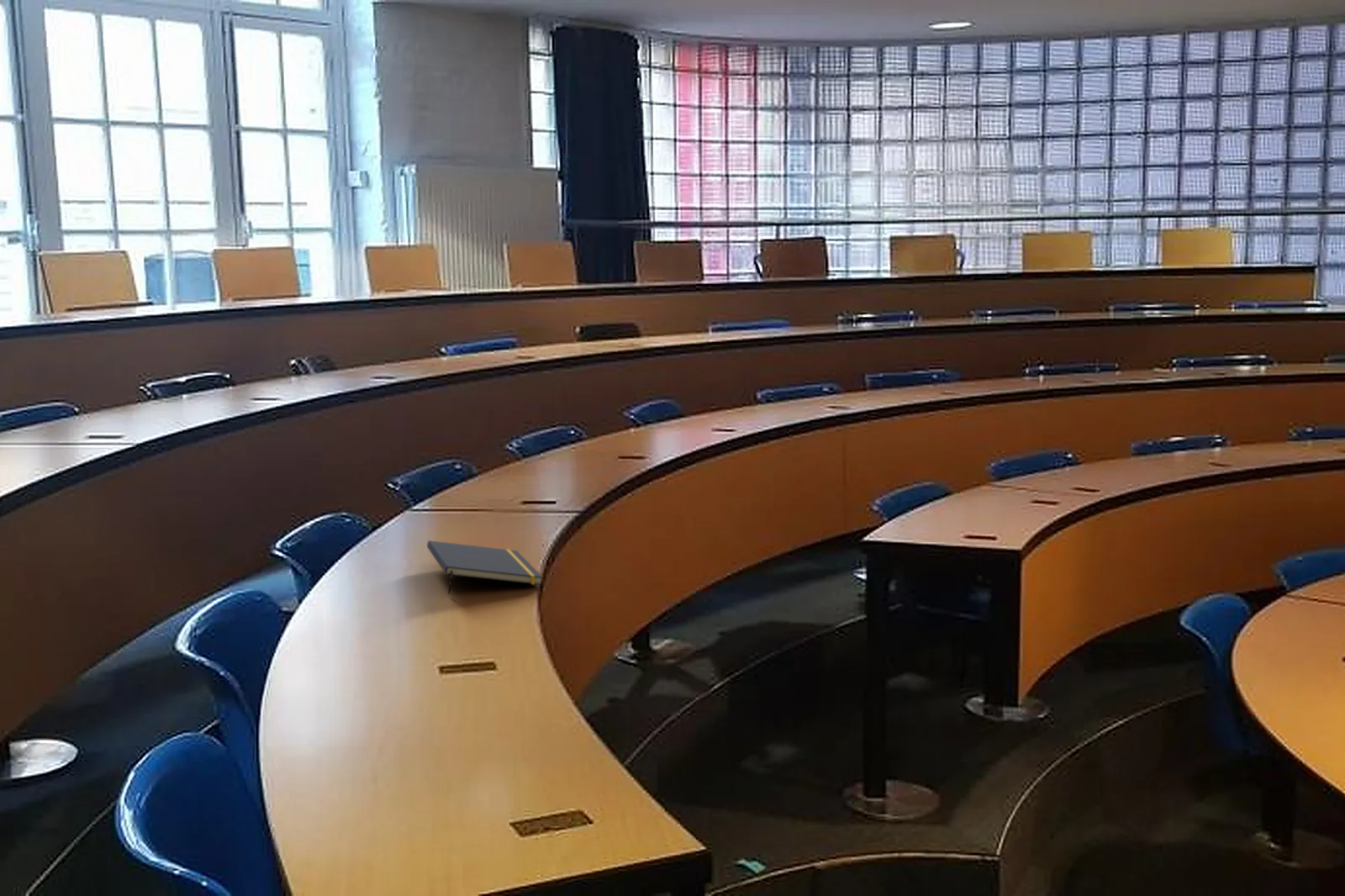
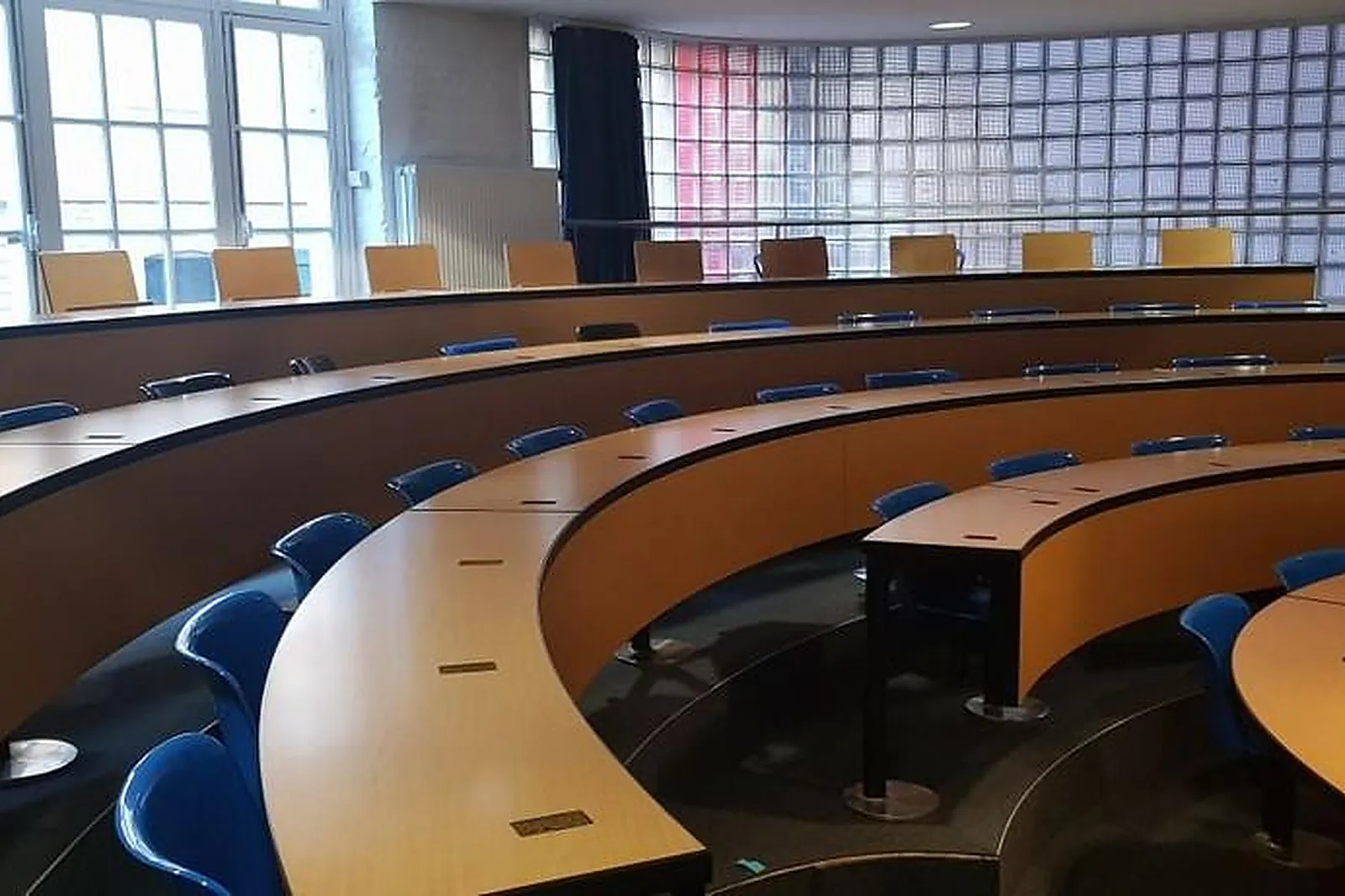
- notepad (483, 561)
